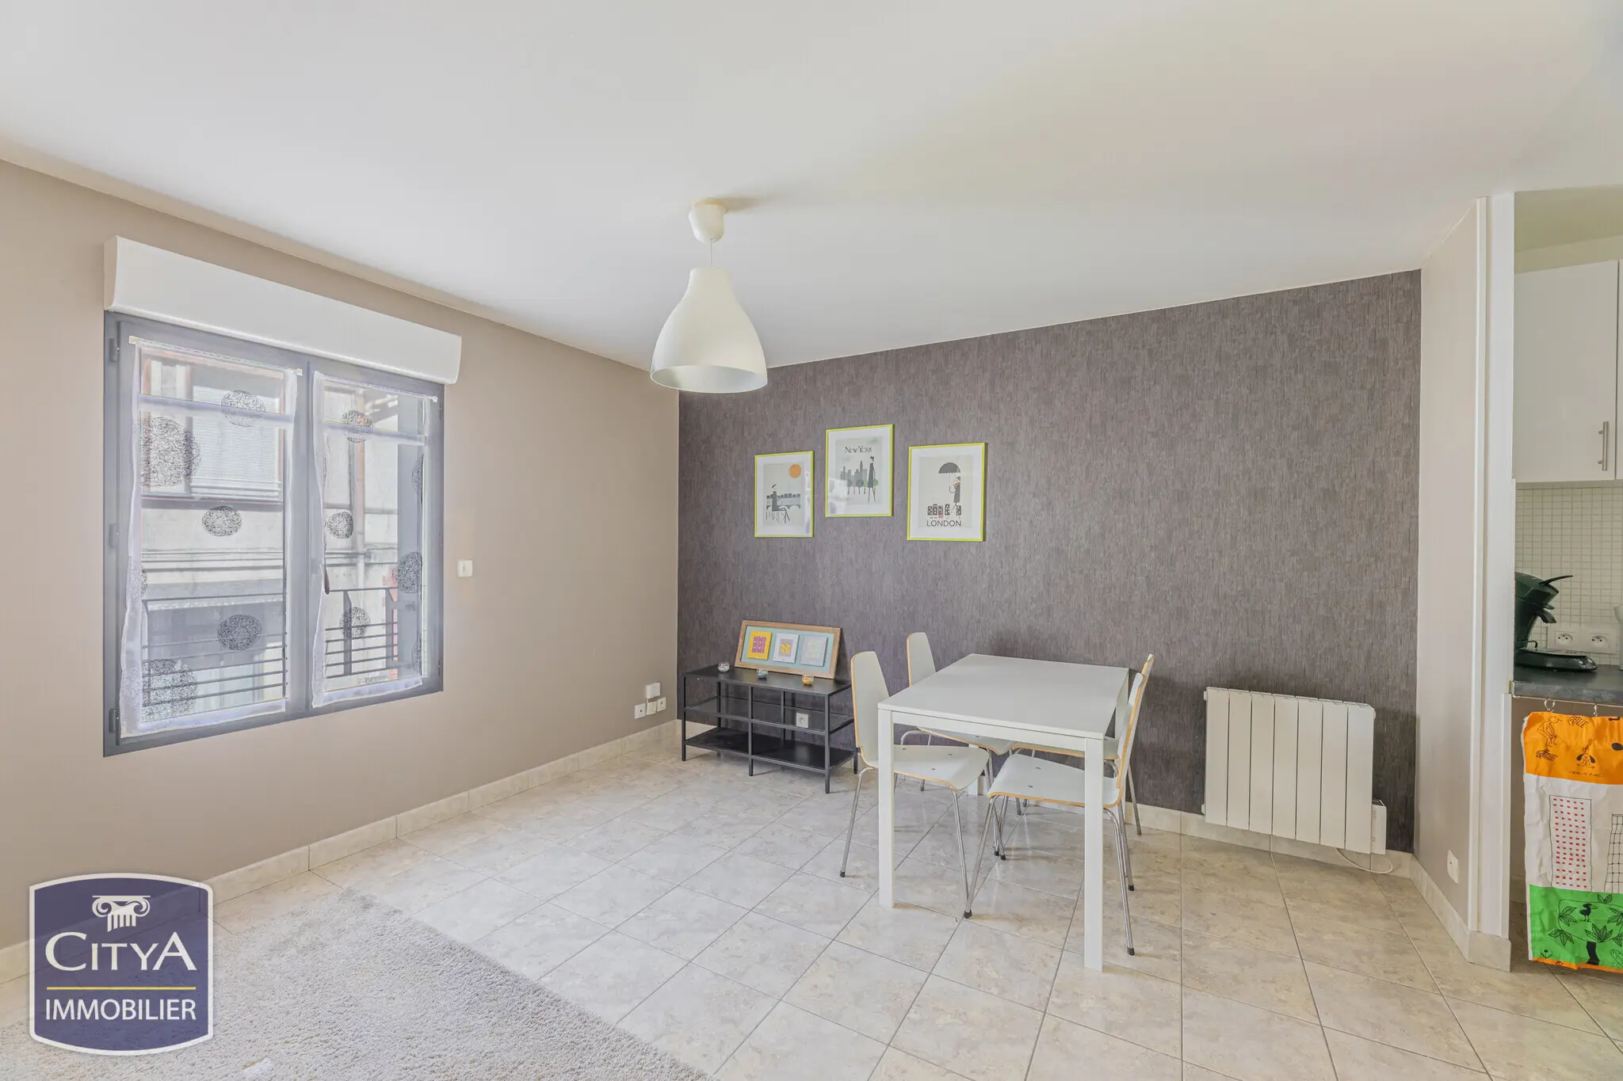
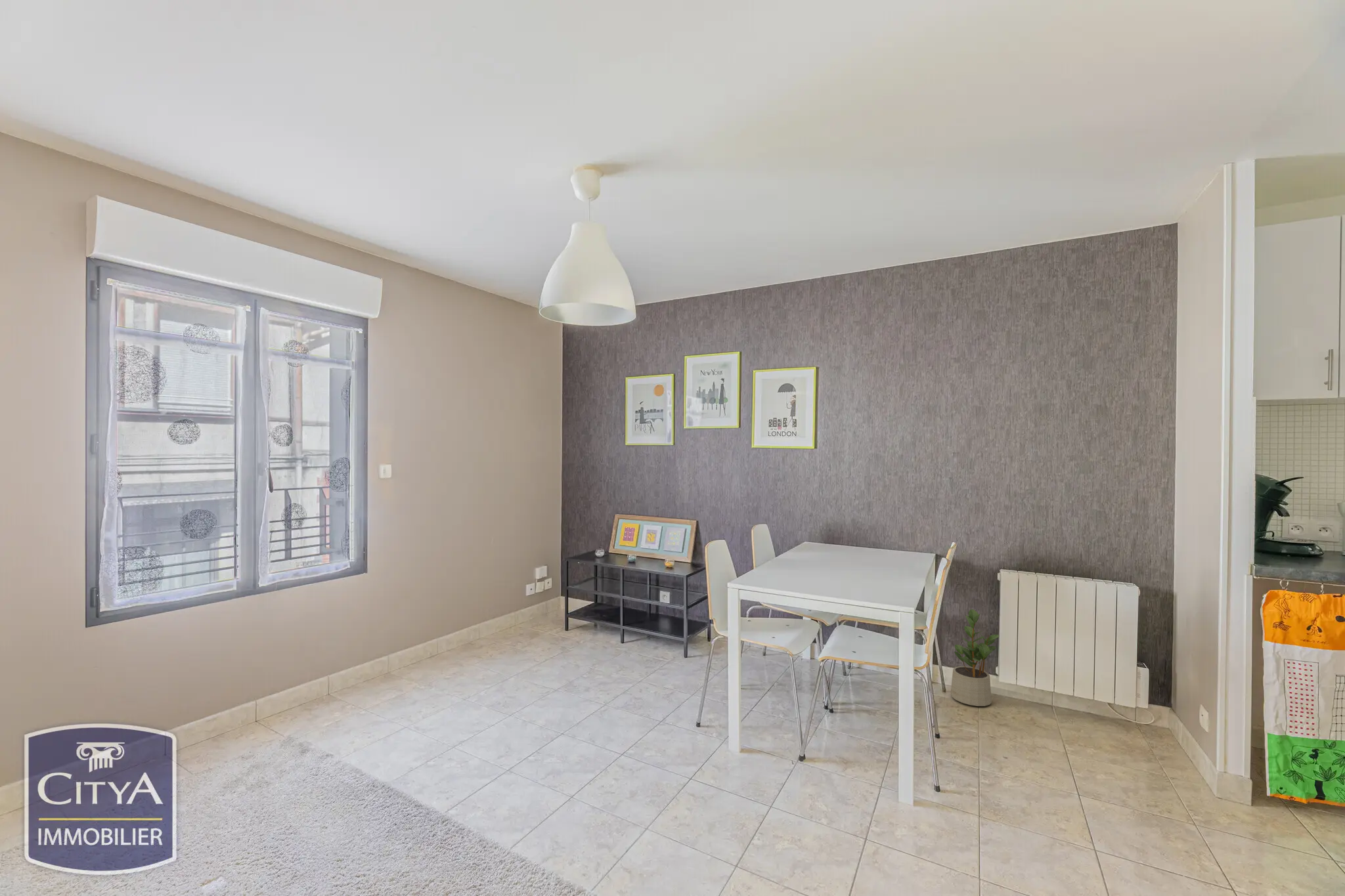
+ potted plant (975, 653)
